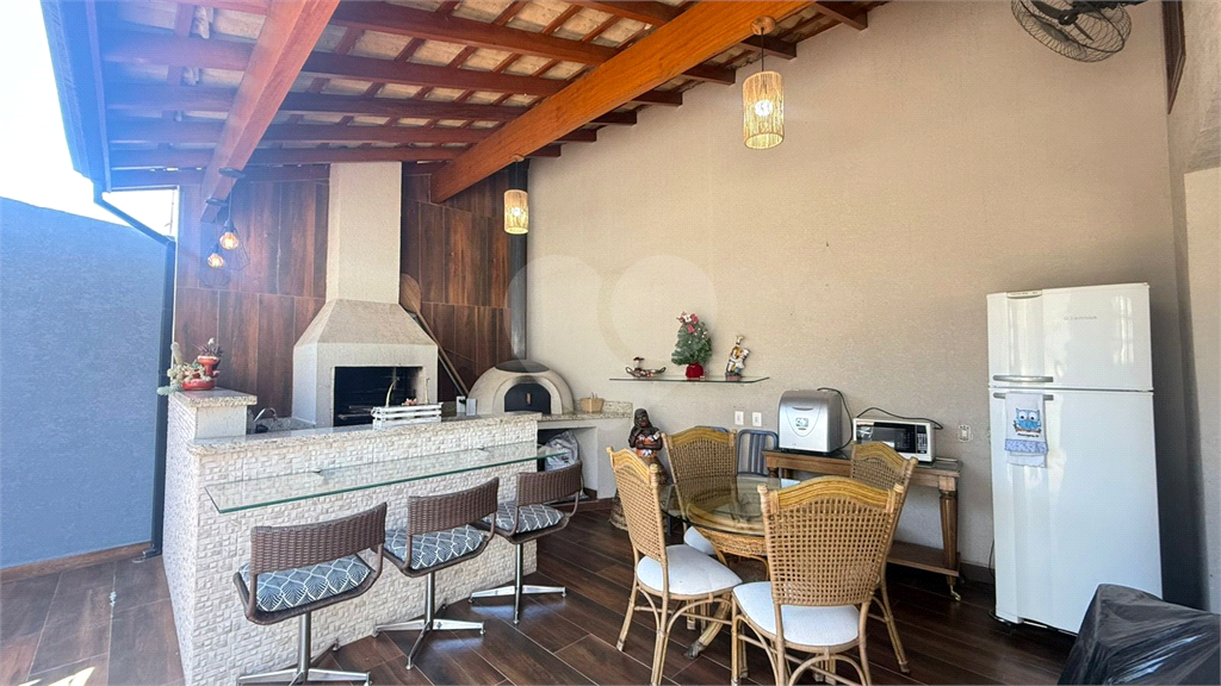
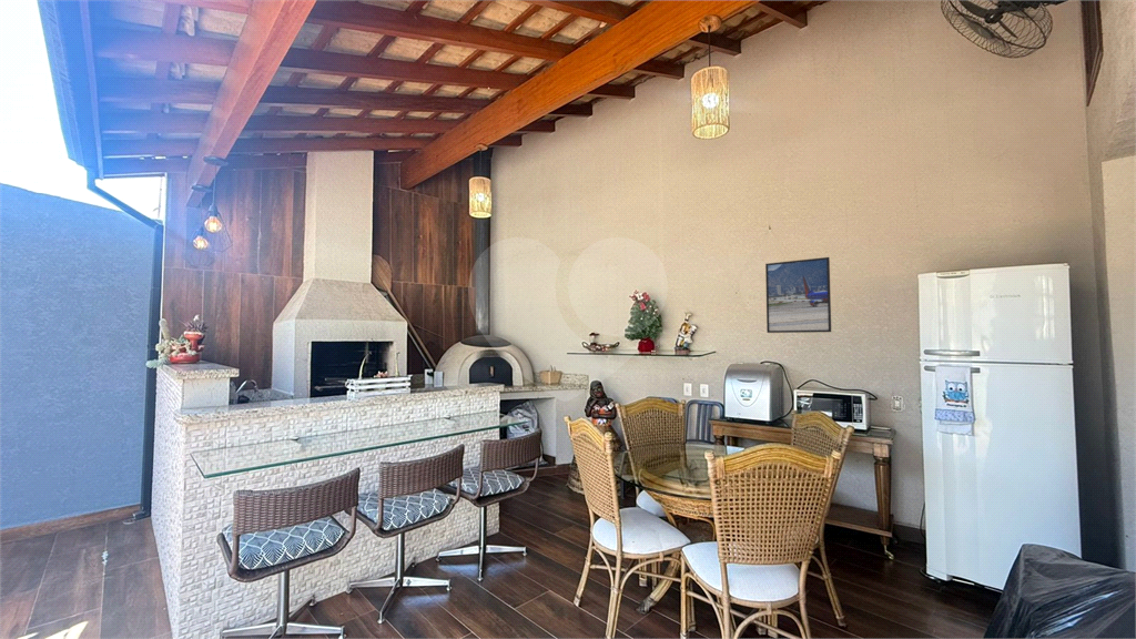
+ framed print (797, 296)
